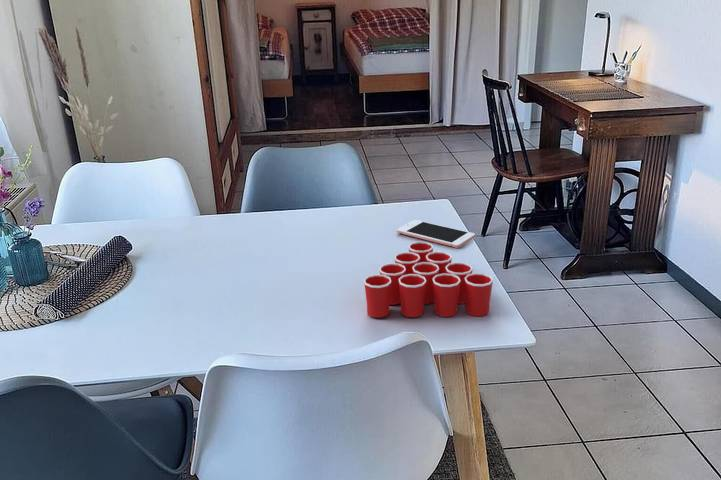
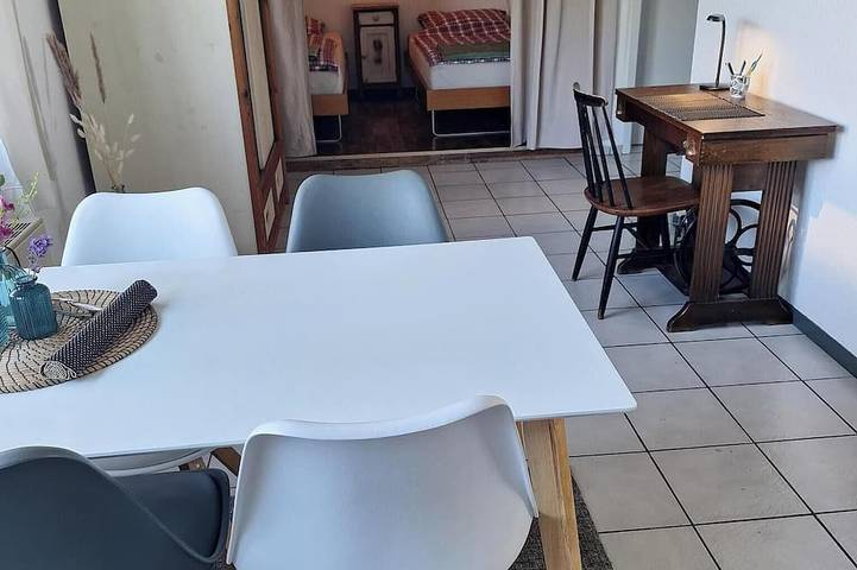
- cell phone (435, 233)
- cup (437, 286)
